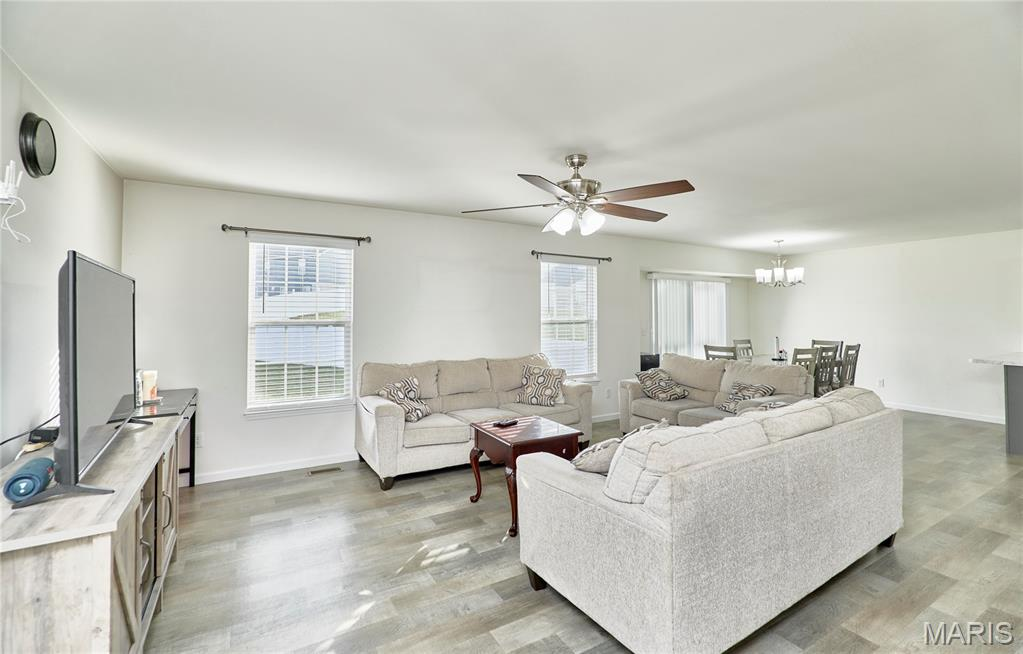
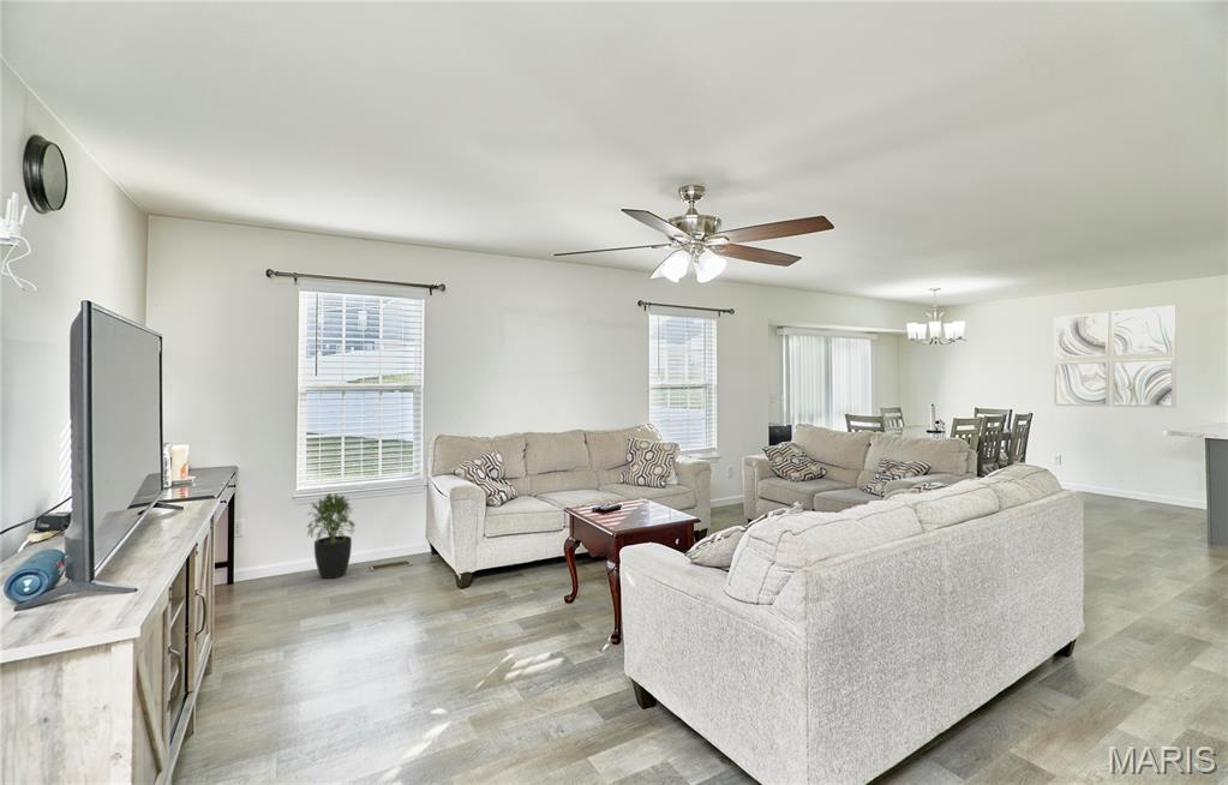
+ wall art (1112, 360)
+ potted plant (329, 533)
